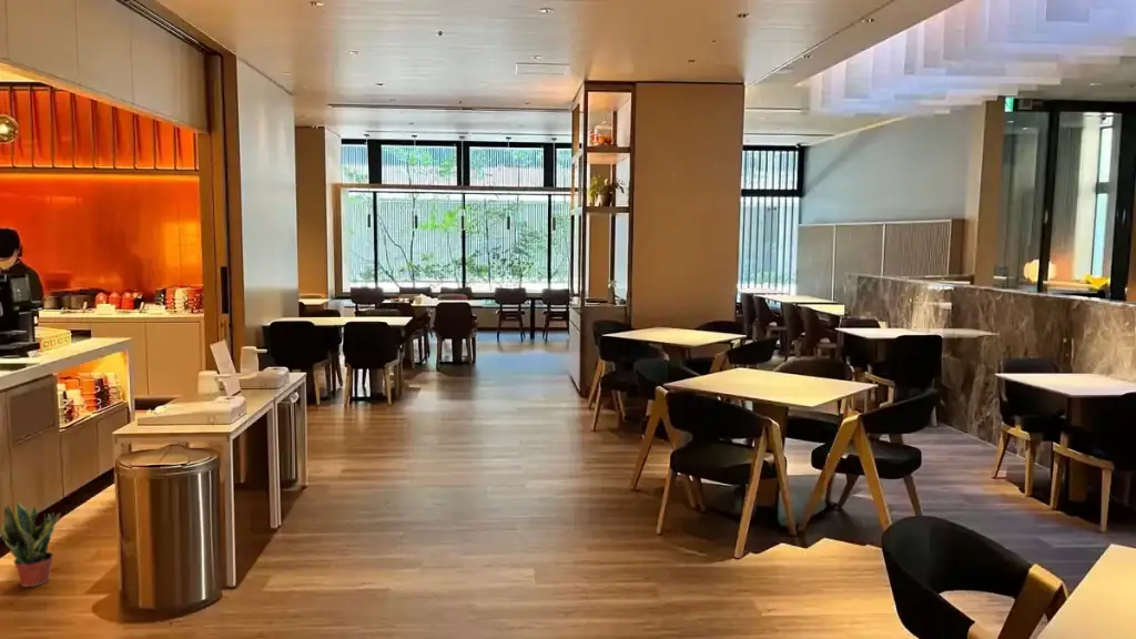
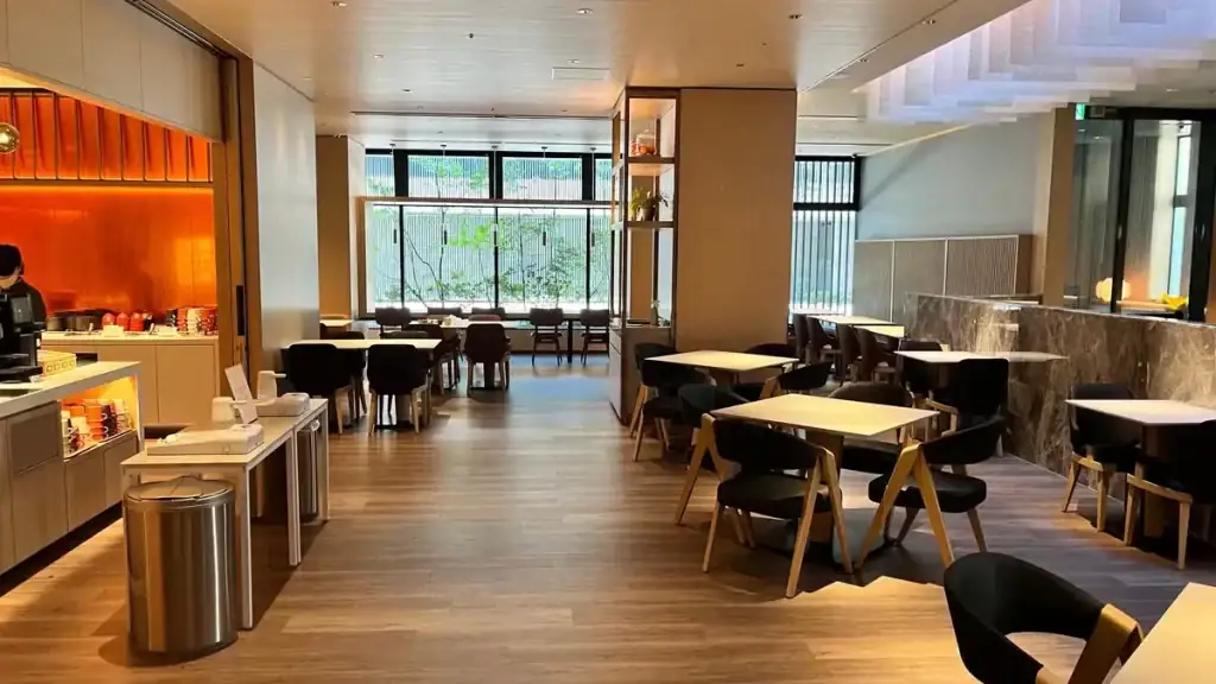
- potted plant (38, 537)
